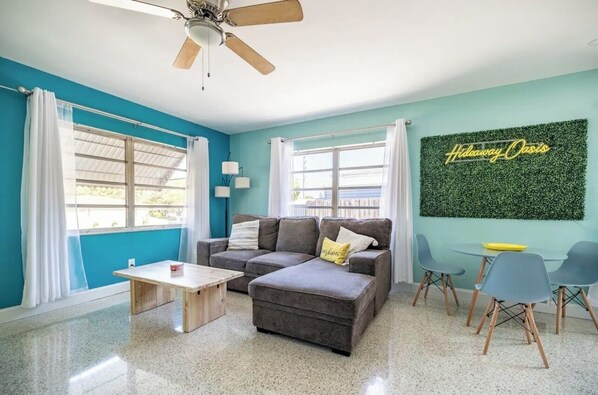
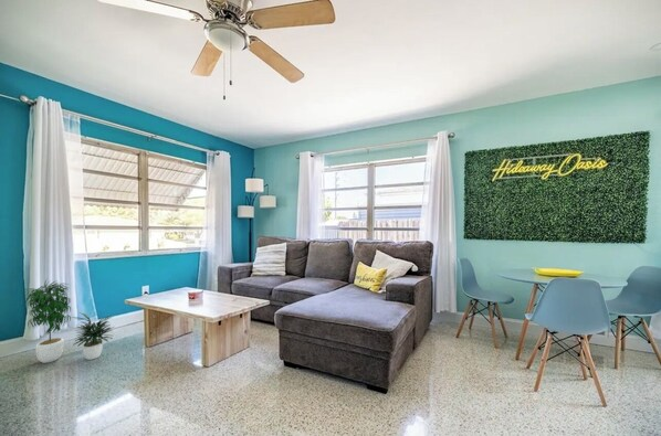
+ potted plant (70, 318)
